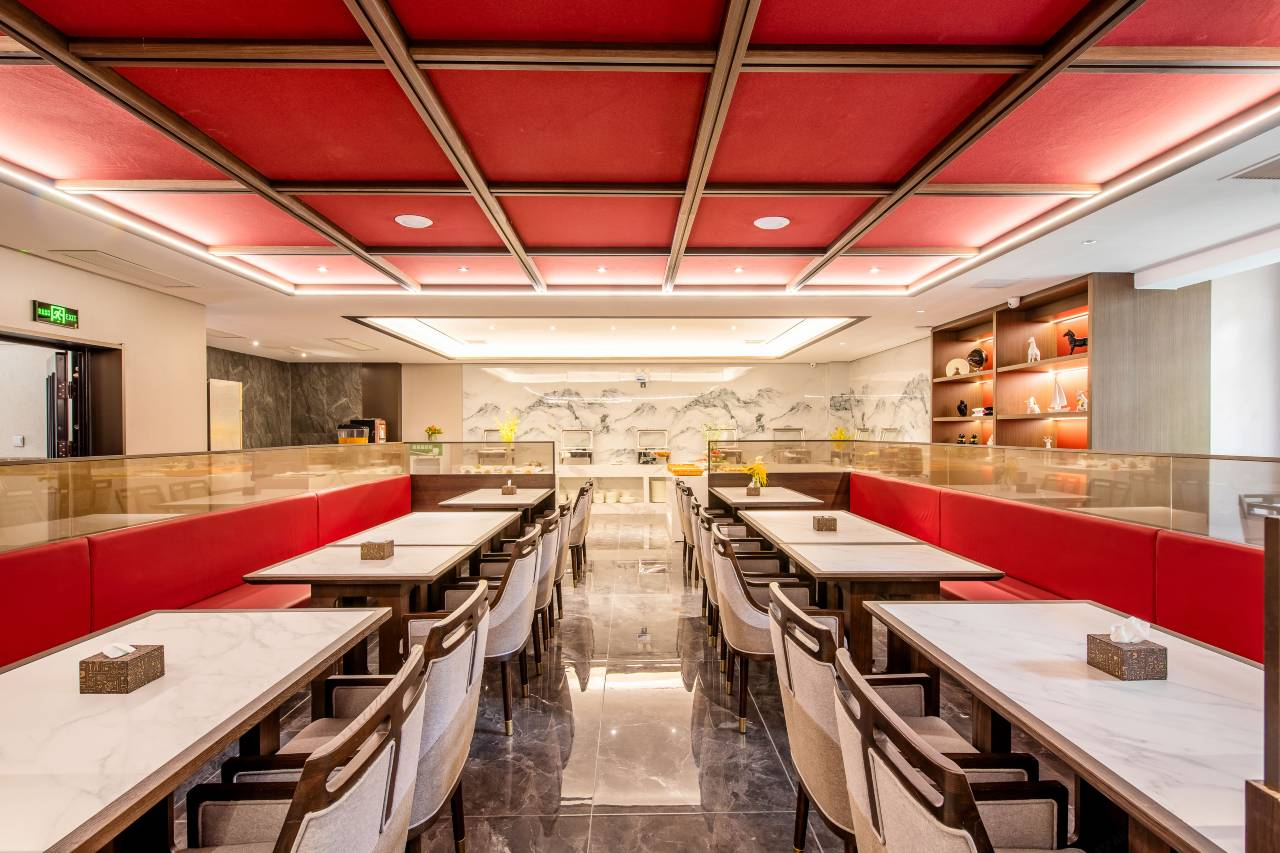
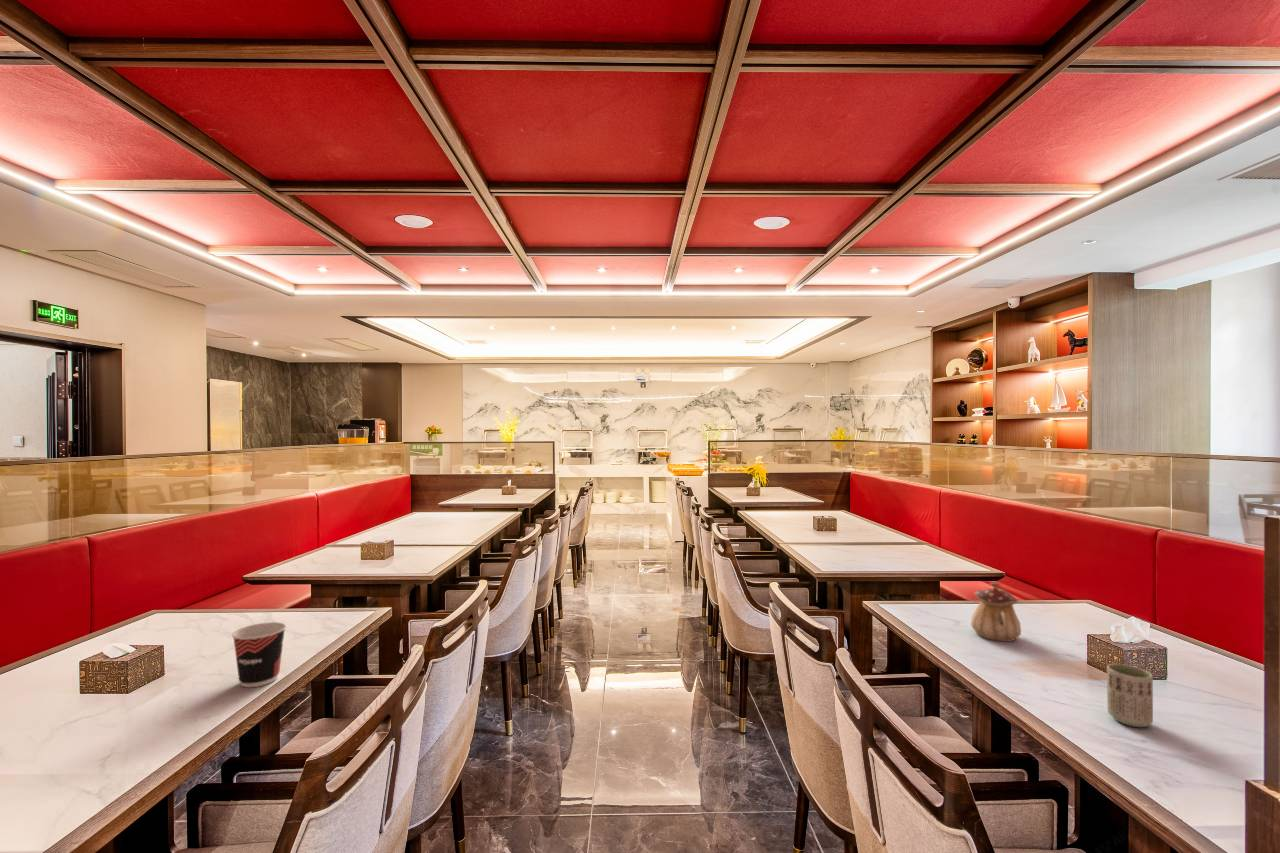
+ cup (1129, 695)
+ teapot (996, 609)
+ cup (259, 655)
